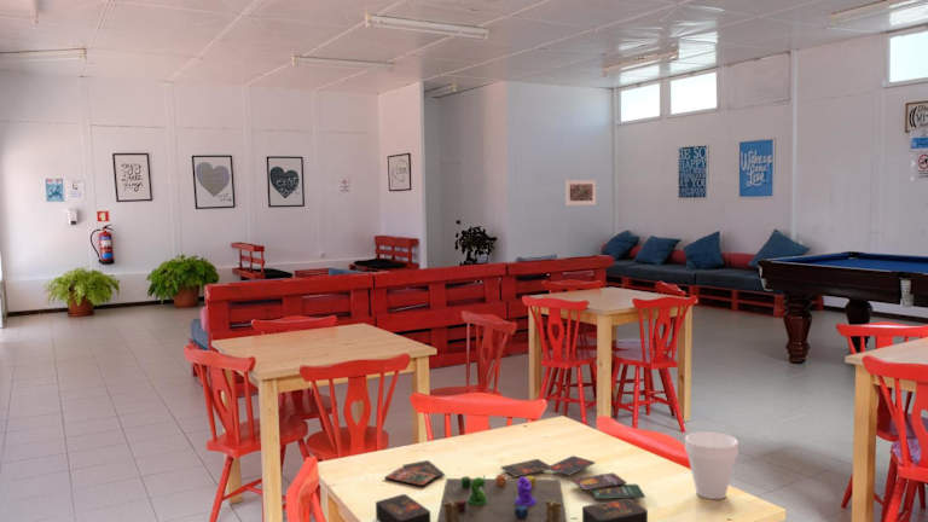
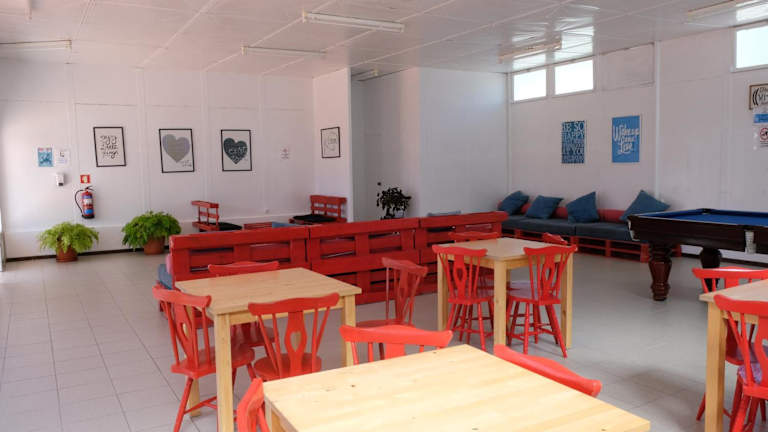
- cup (710, 466)
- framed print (580, 192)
- board game (509, 478)
